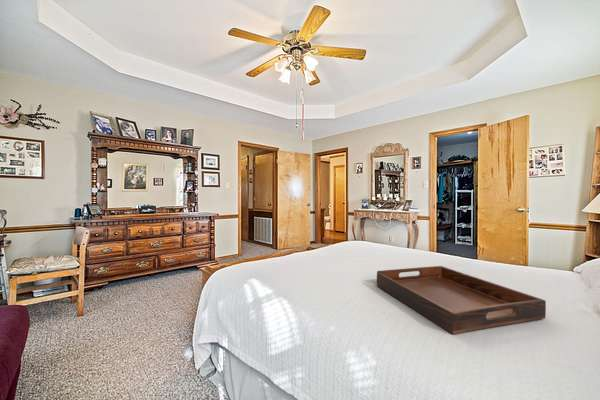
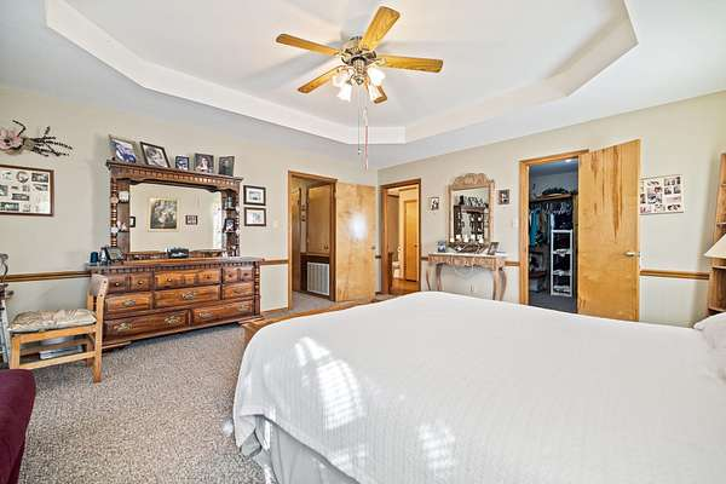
- serving tray (445, 290)
